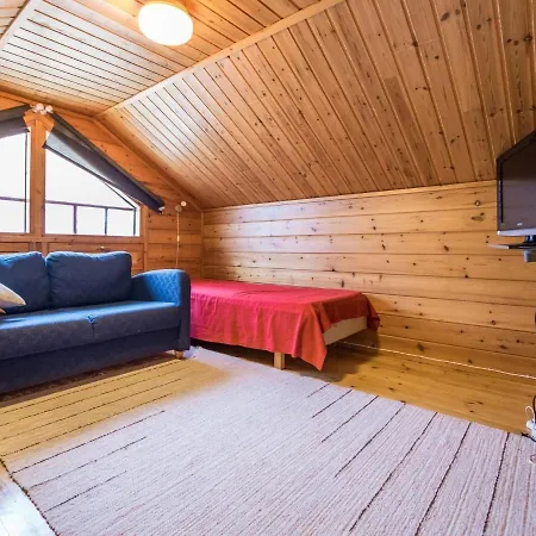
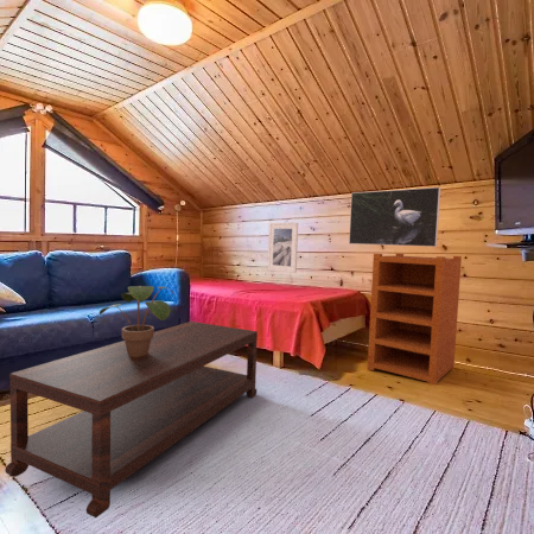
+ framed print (390, 217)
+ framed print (282, 247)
+ potted plant (138, 318)
+ coffee table (160, 387)
+ cupboard (414, 312)
